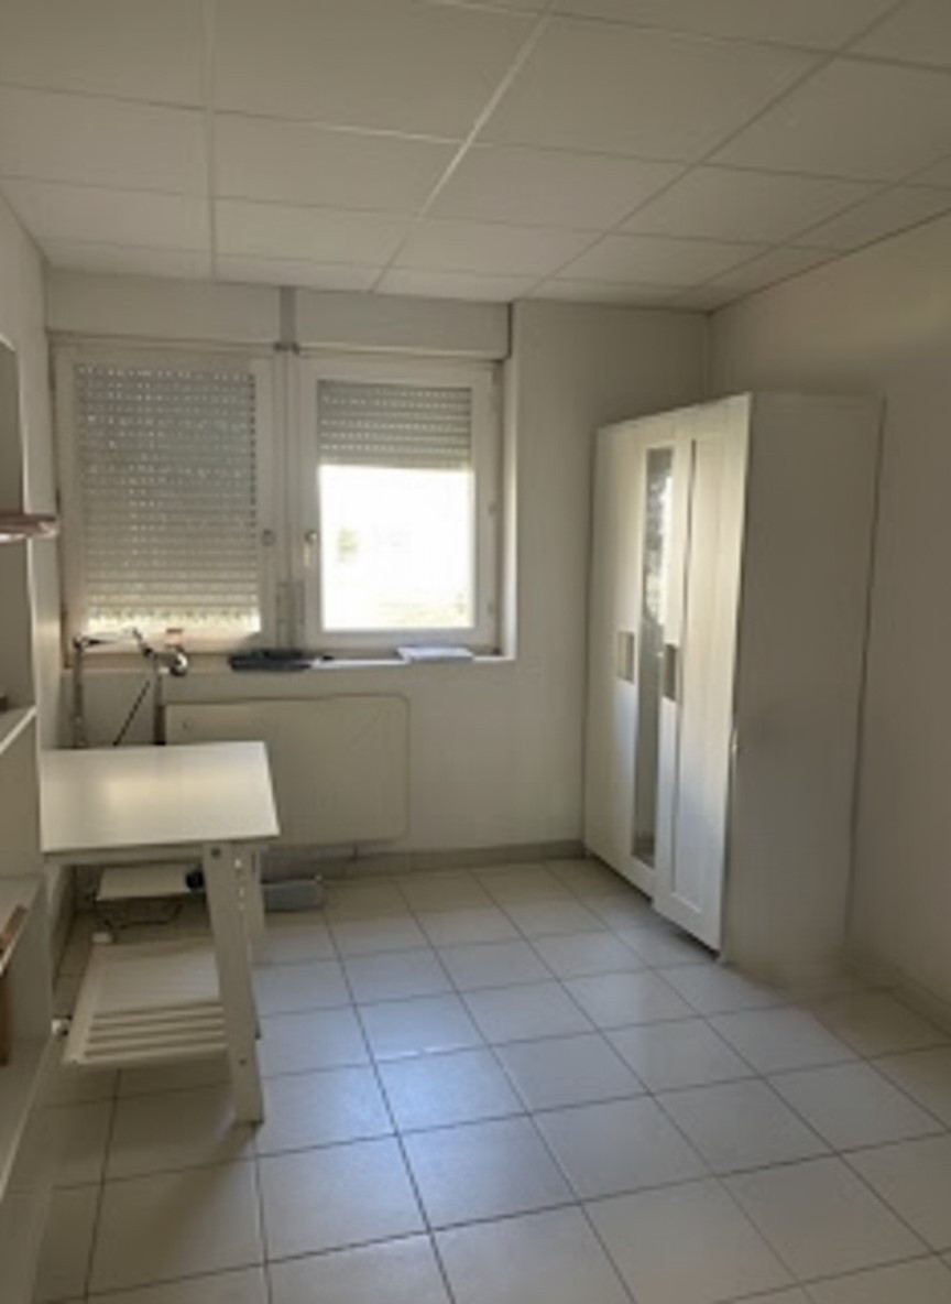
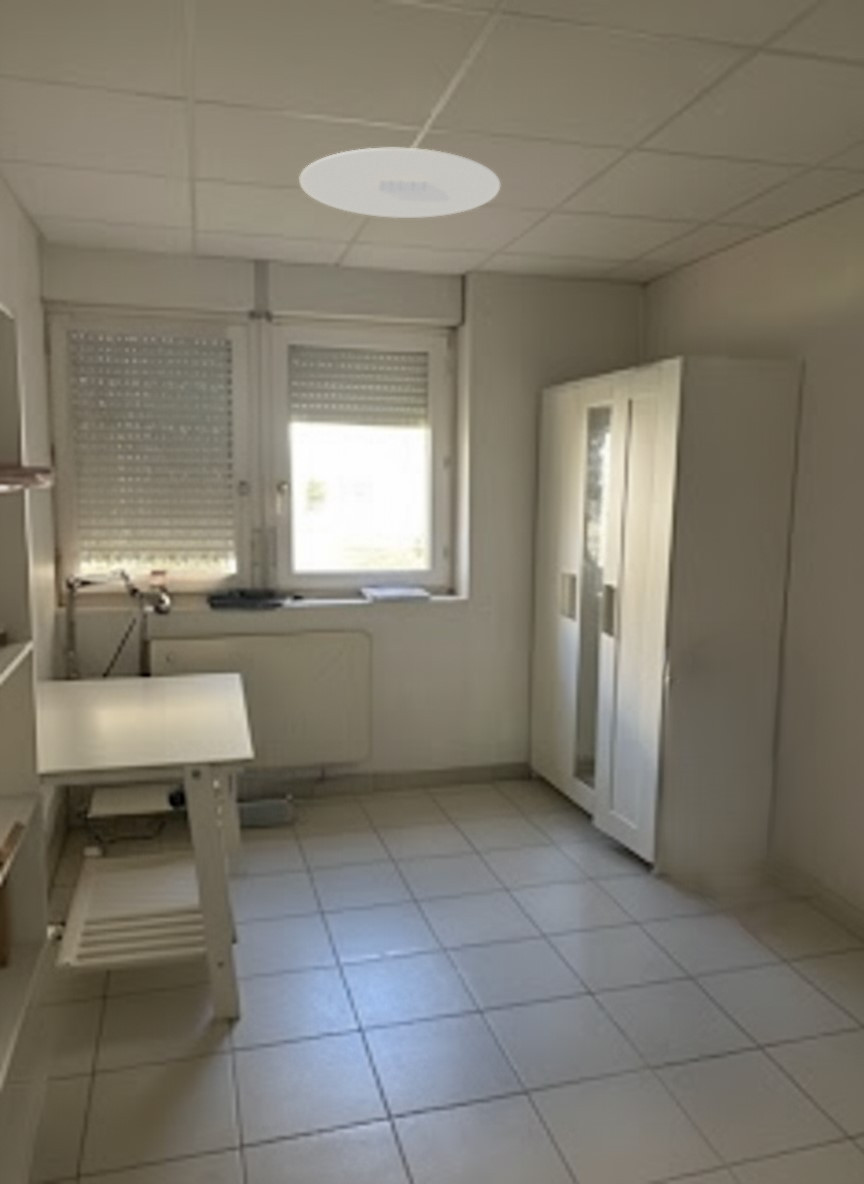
+ ceiling light (400, 176)
